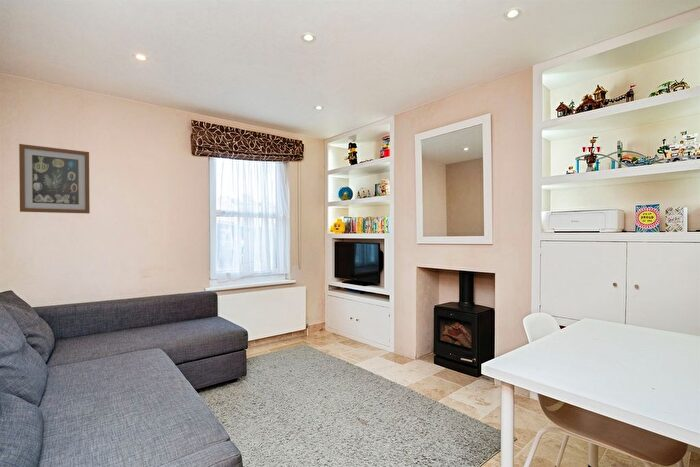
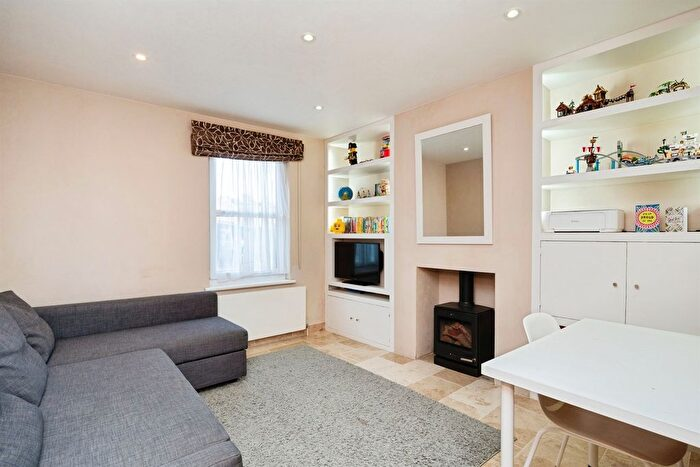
- wall art (56, 180)
